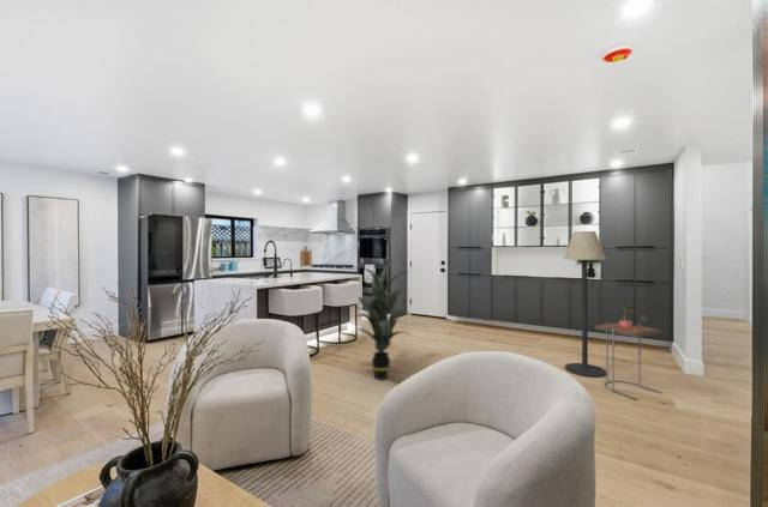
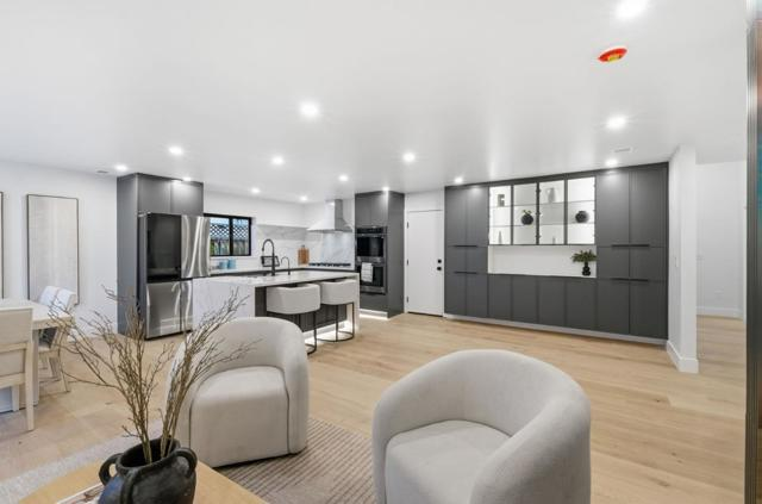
- side table (638, 356)
- floor lamp (584, 301)
- indoor plant (385, 319)
- potted plant (630, 312)
